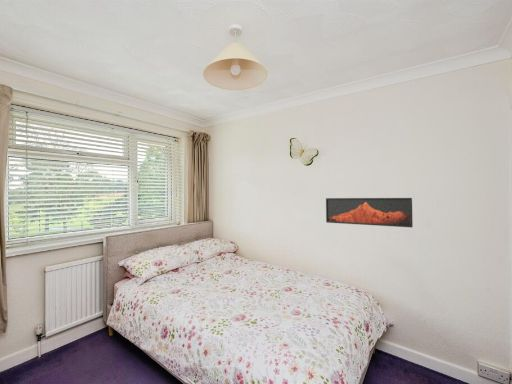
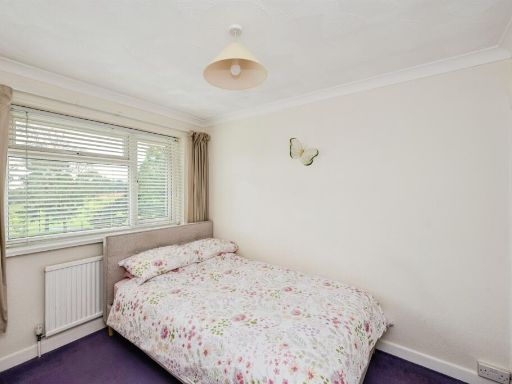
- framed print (365, 211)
